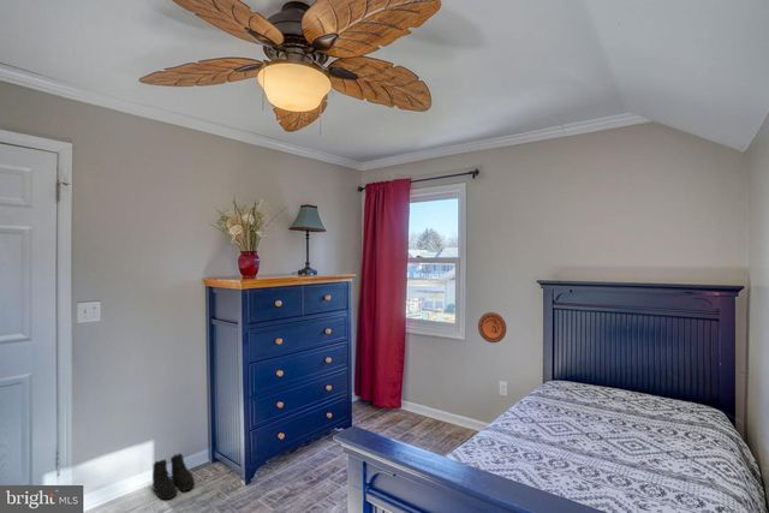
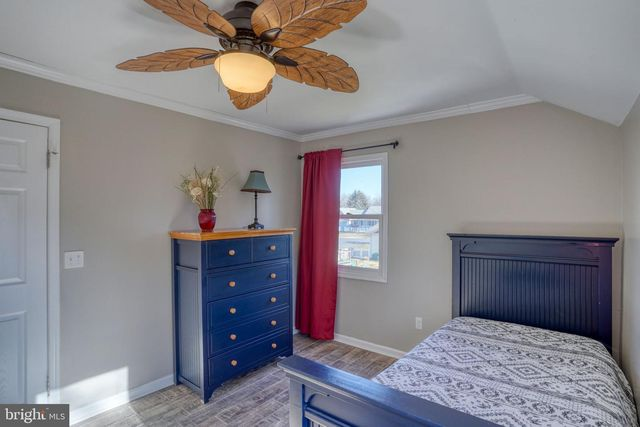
- boots (173, 473)
- decorative plate (491, 327)
